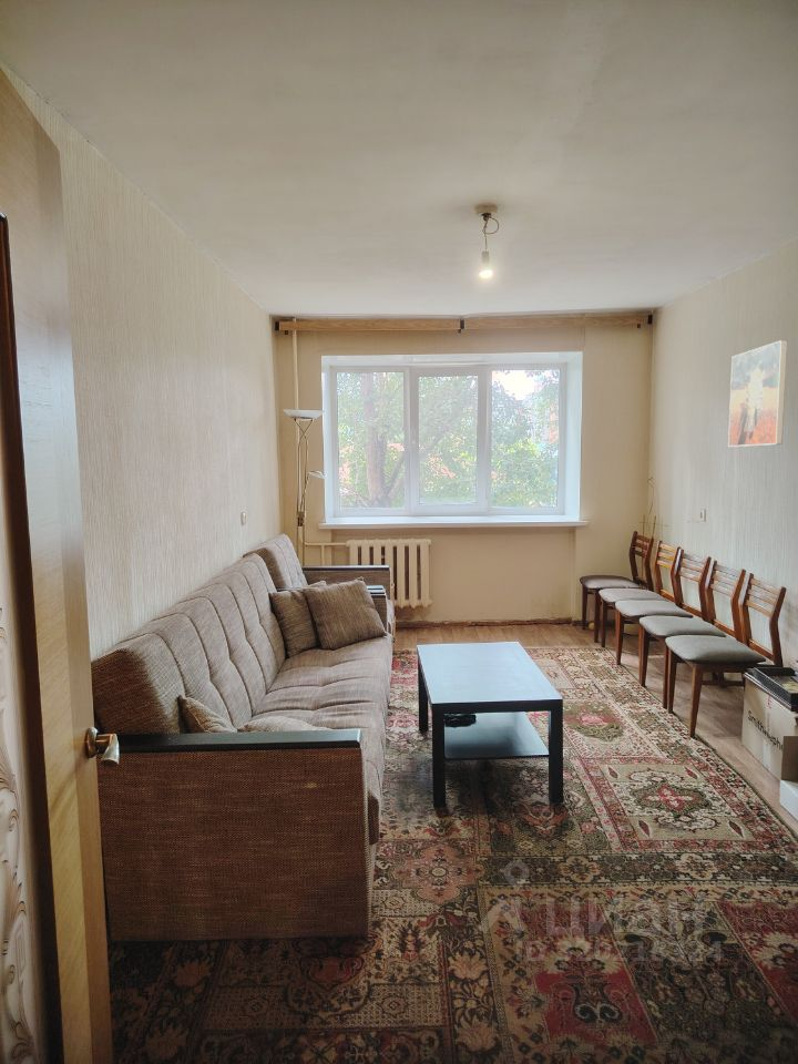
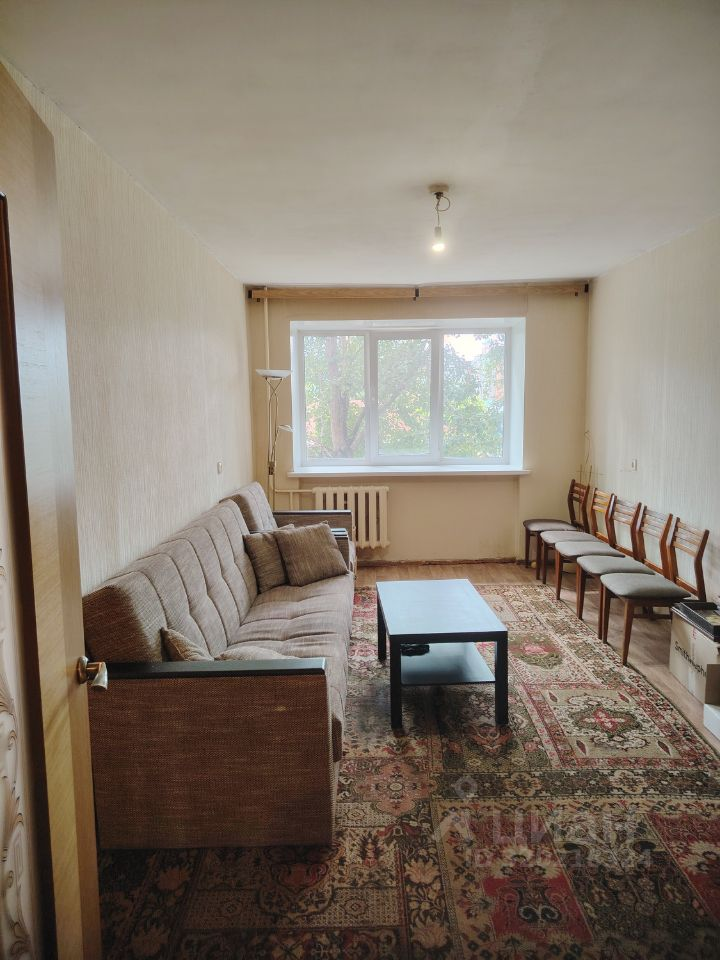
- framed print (755, 397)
